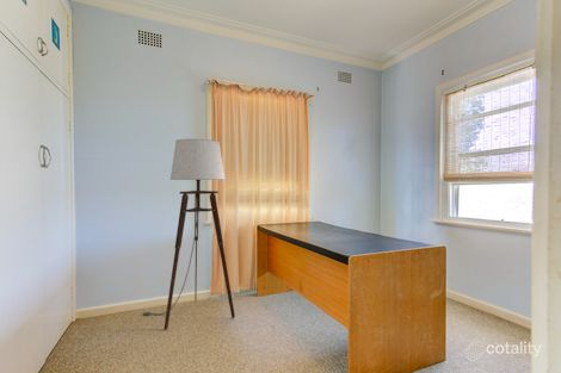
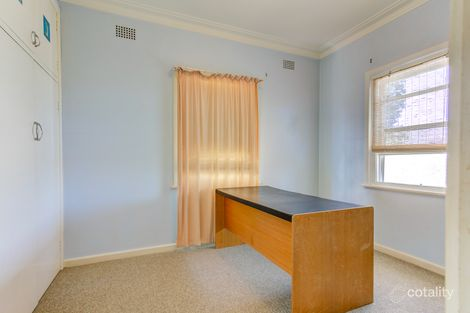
- floor lamp (183, 229)
